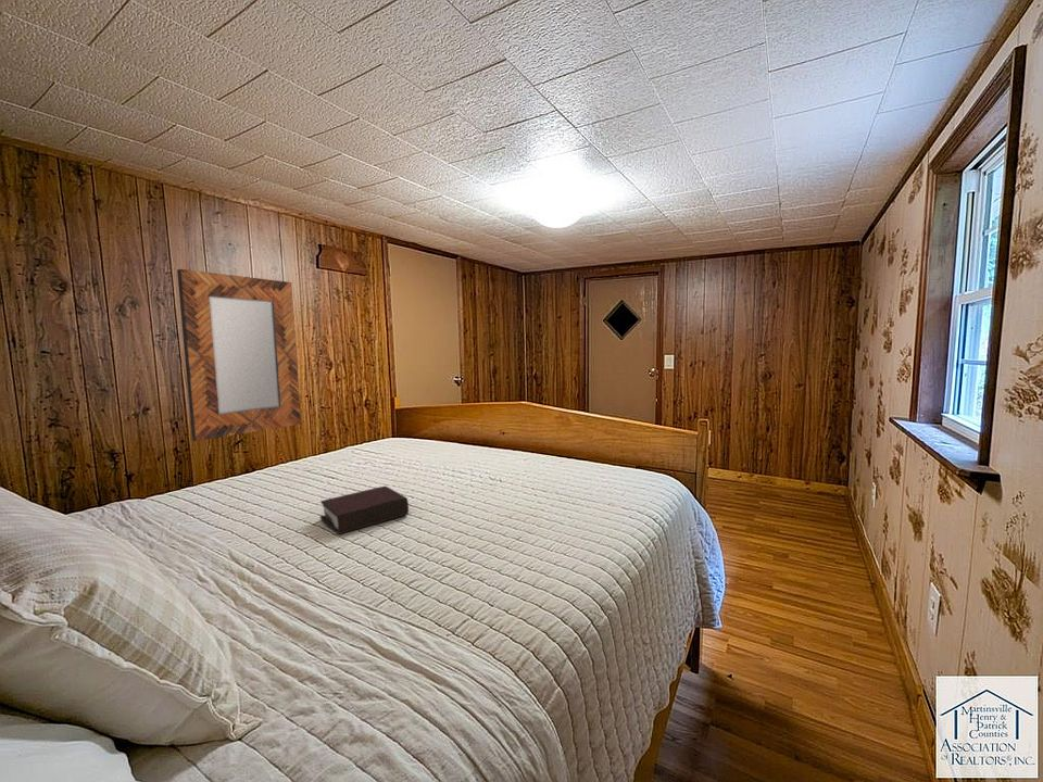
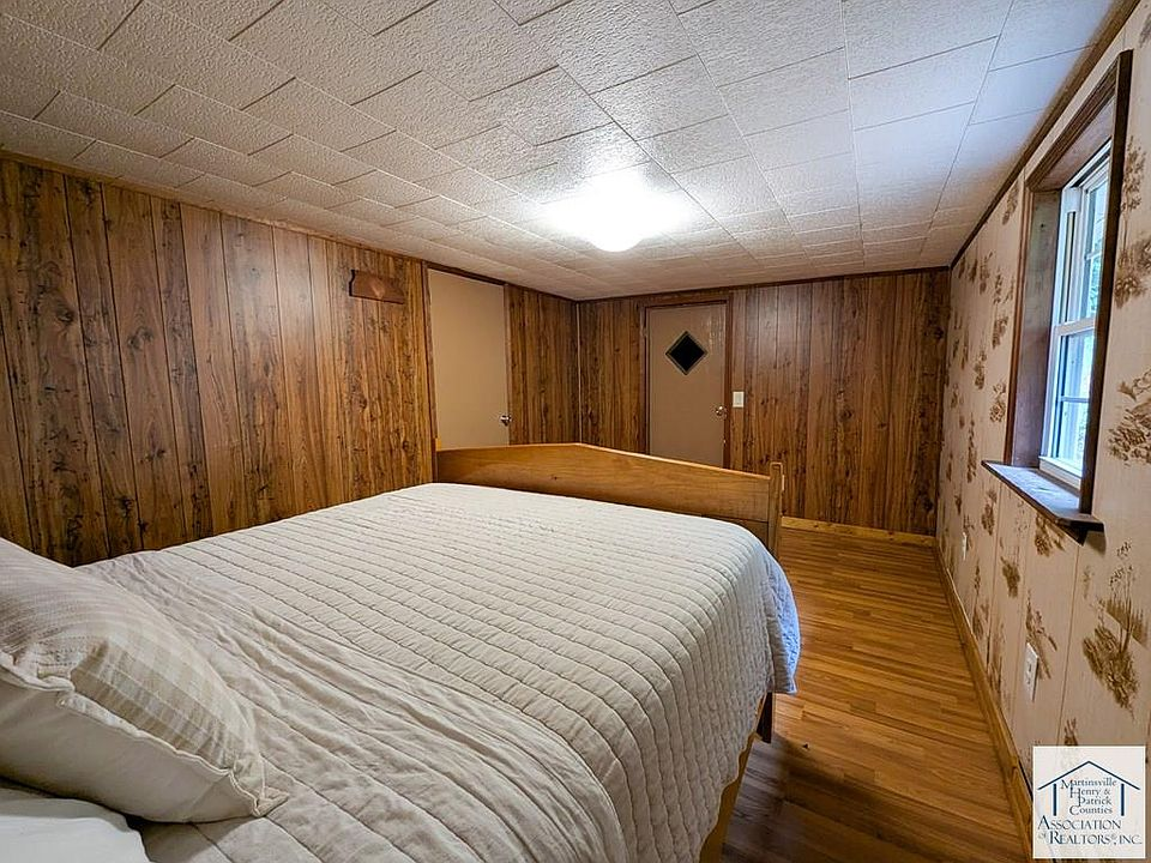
- bible (364, 508)
- home mirror (246, 355)
